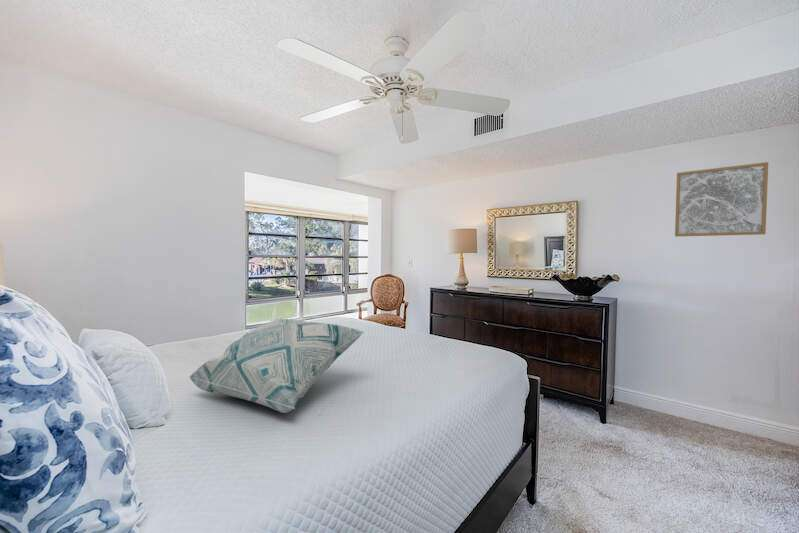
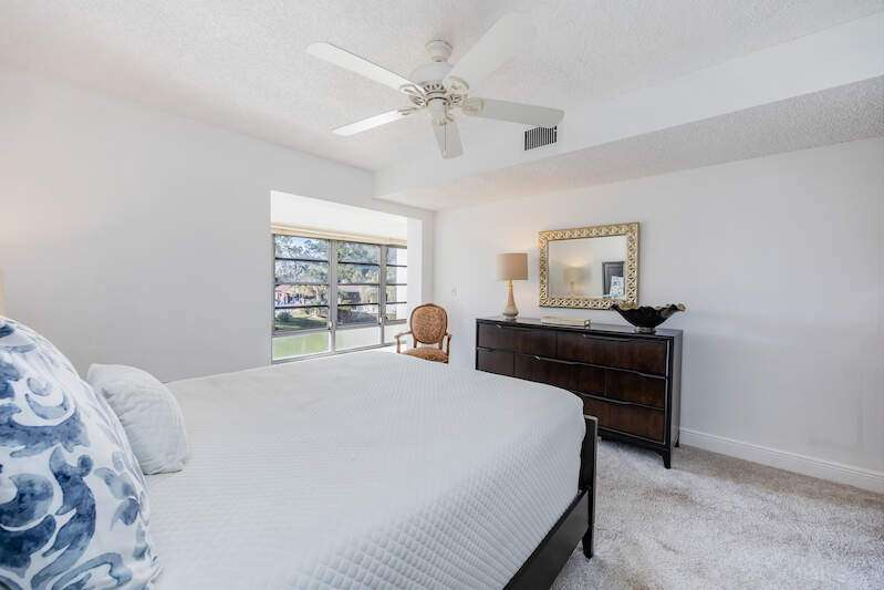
- wall art (718, 201)
- decorative pillow (282, 357)
